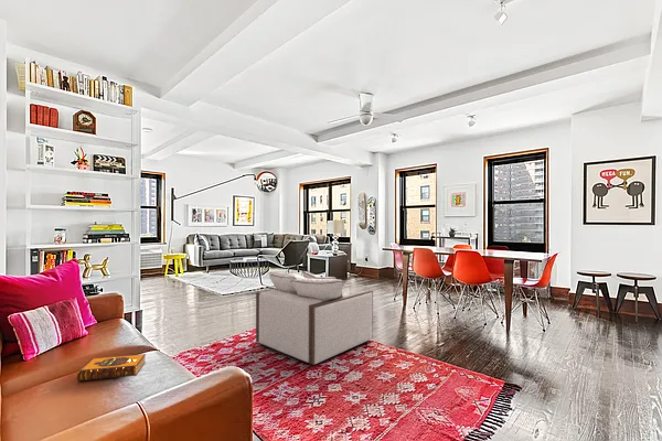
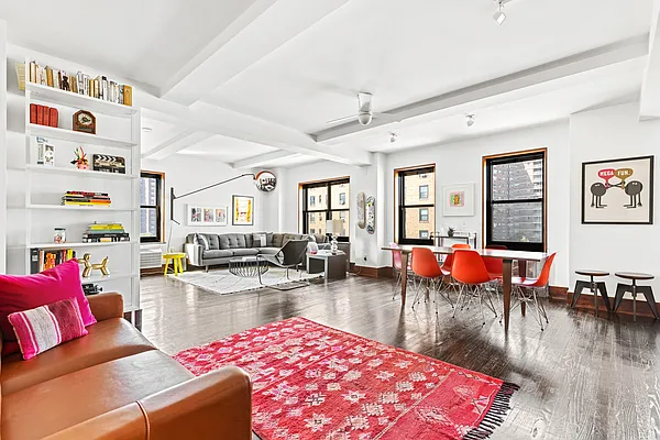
- hardback book (113, 367)
- armchair (318, 306)
